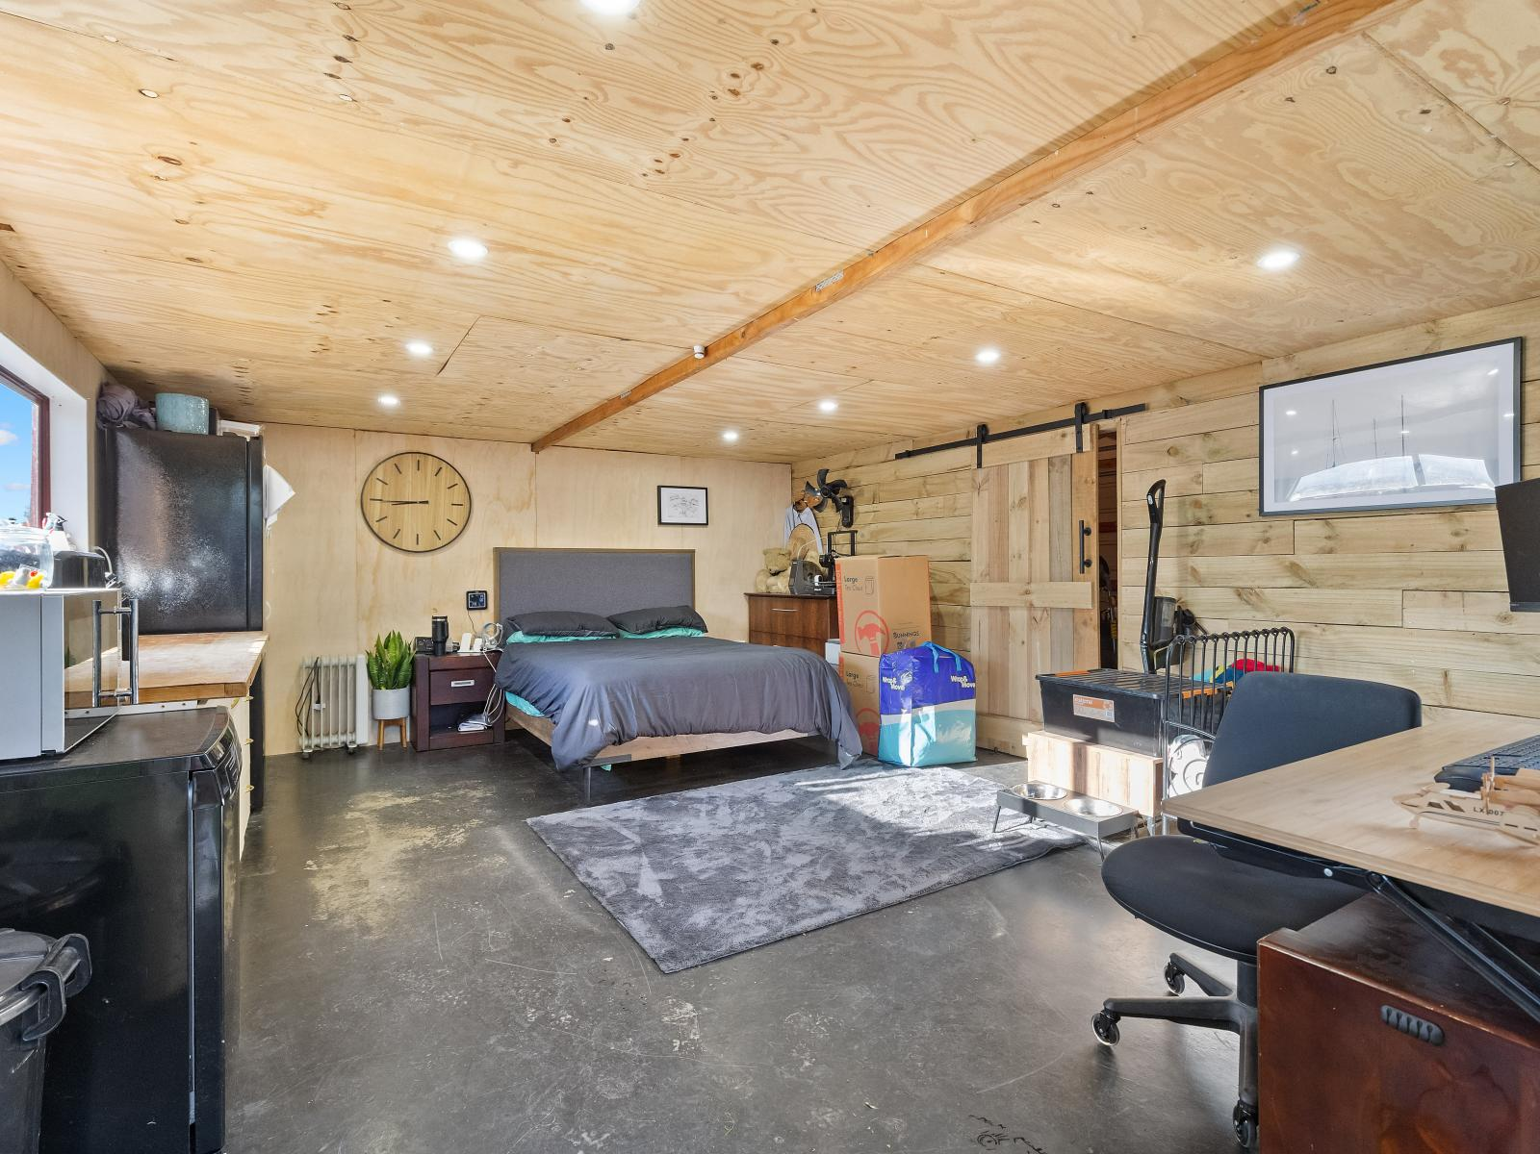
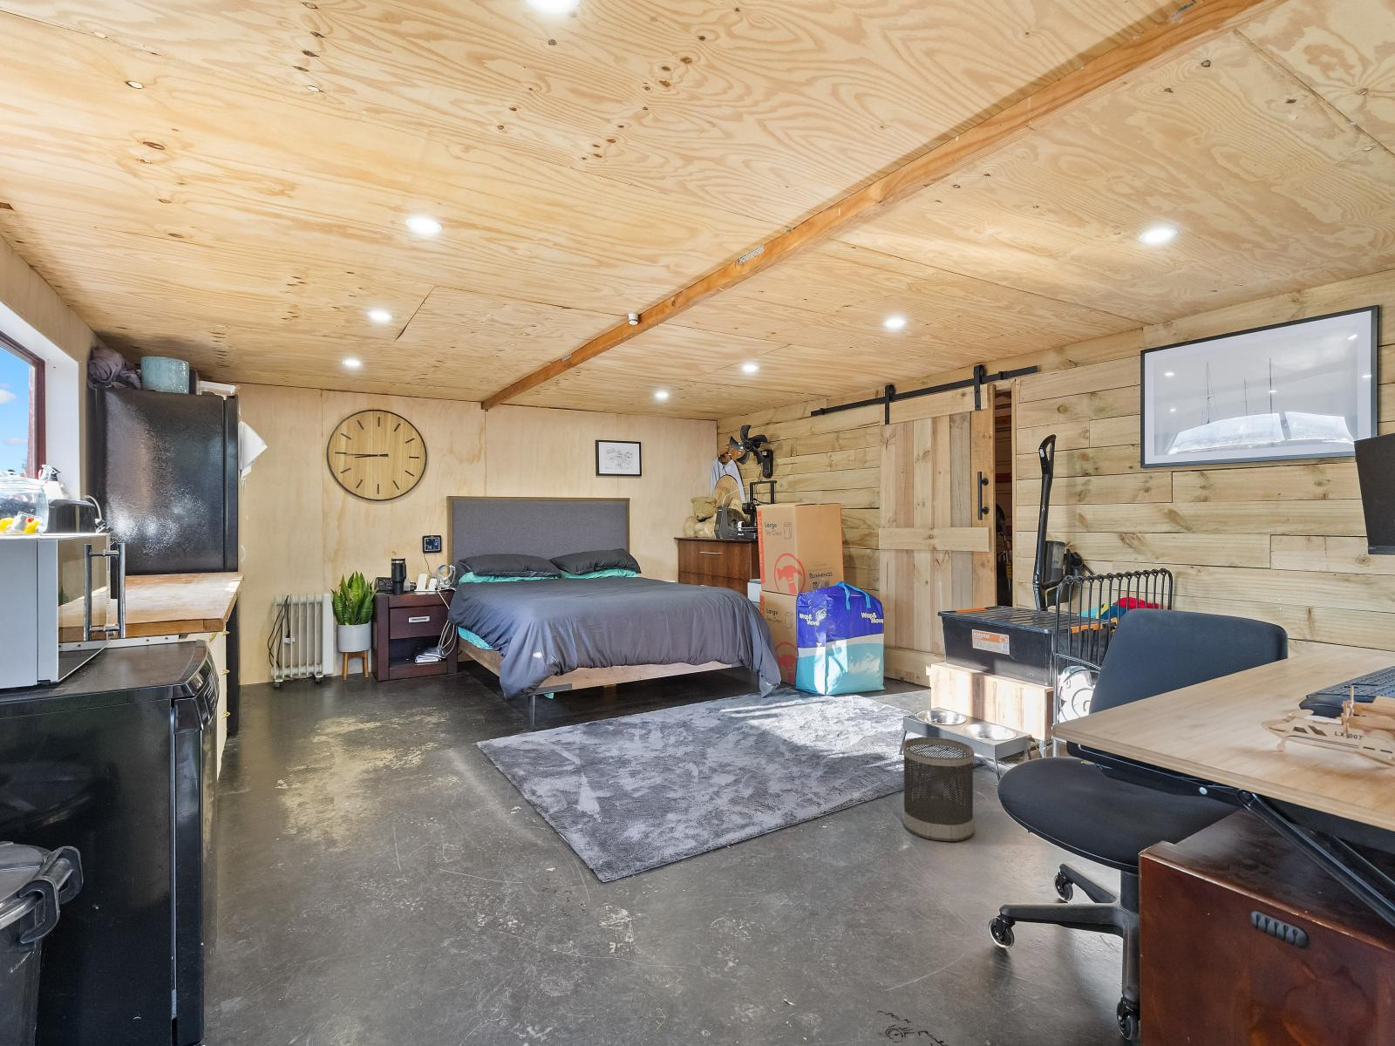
+ wastebasket (937, 787)
